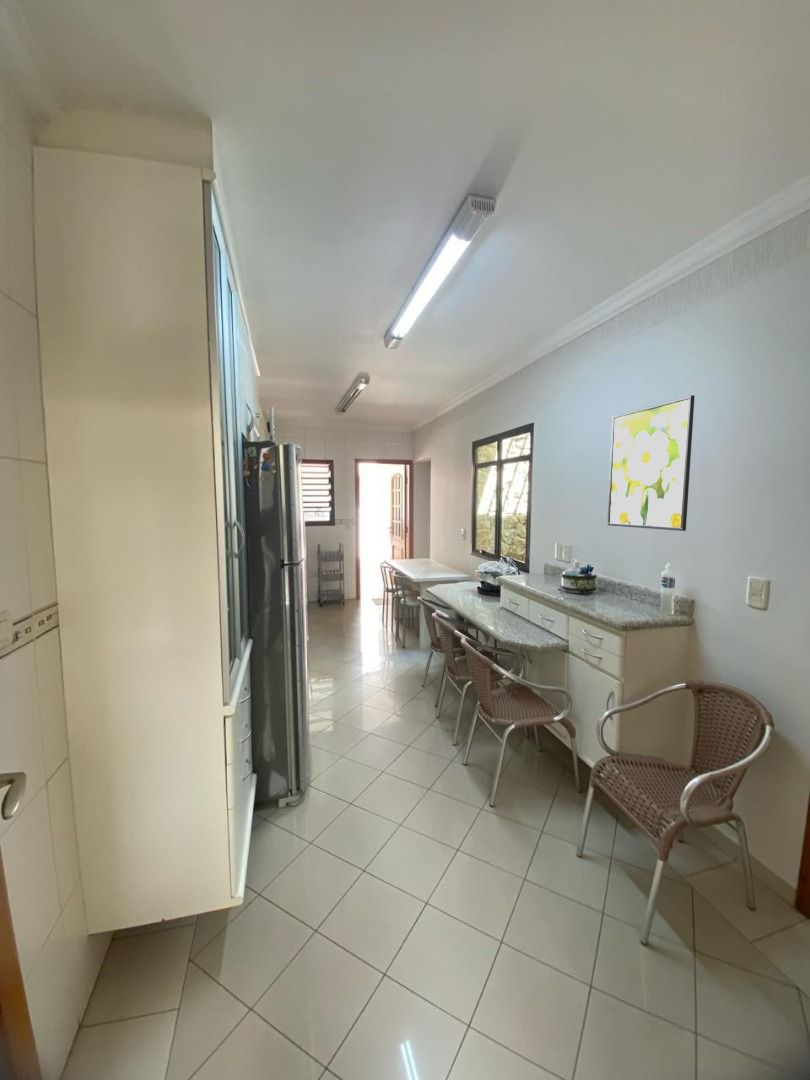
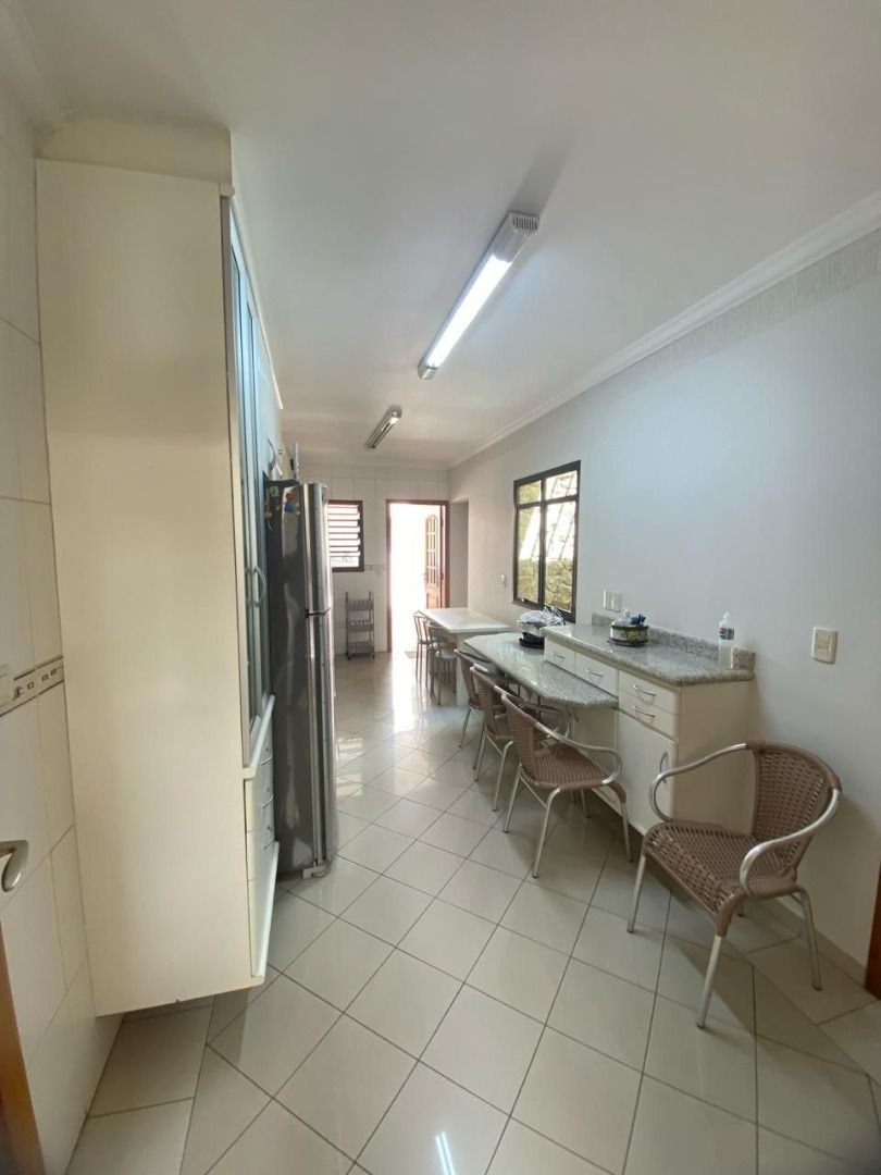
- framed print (645, 468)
